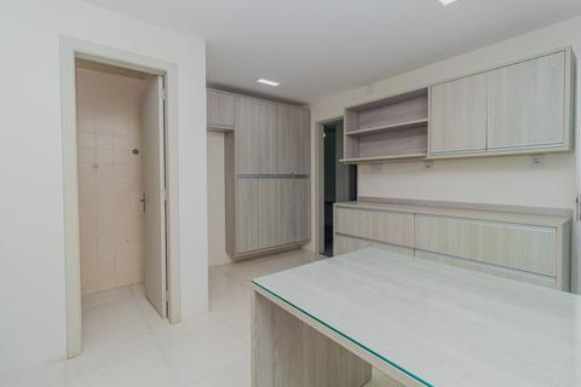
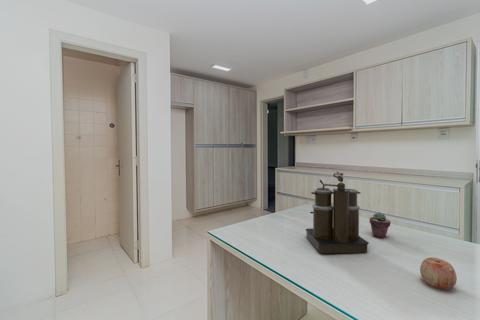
+ potted succulent (379, 224)
+ apple (437, 272)
+ coffee maker (334, 207)
